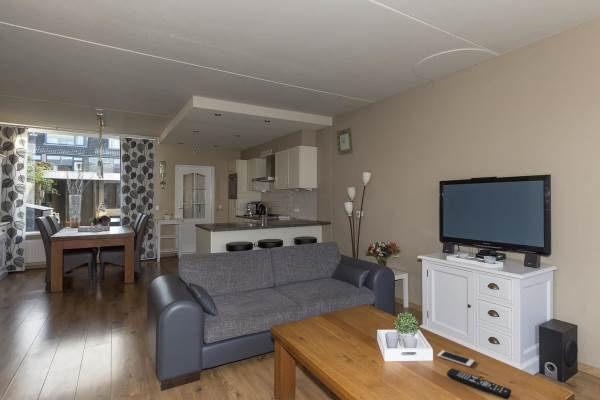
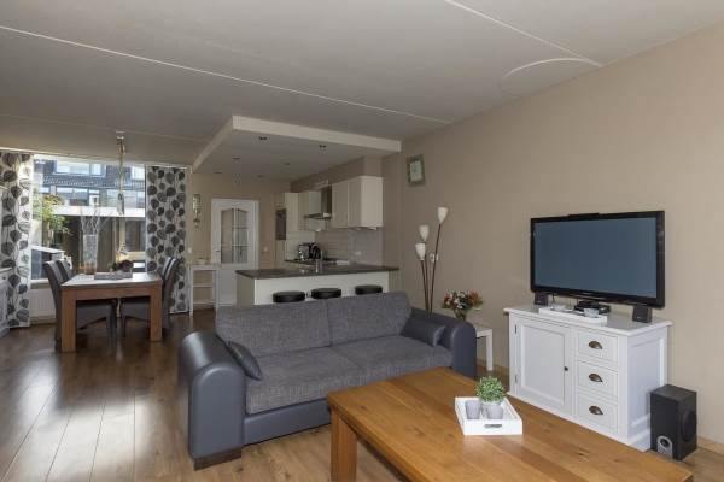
- cell phone (455, 358)
- remote control (477, 382)
